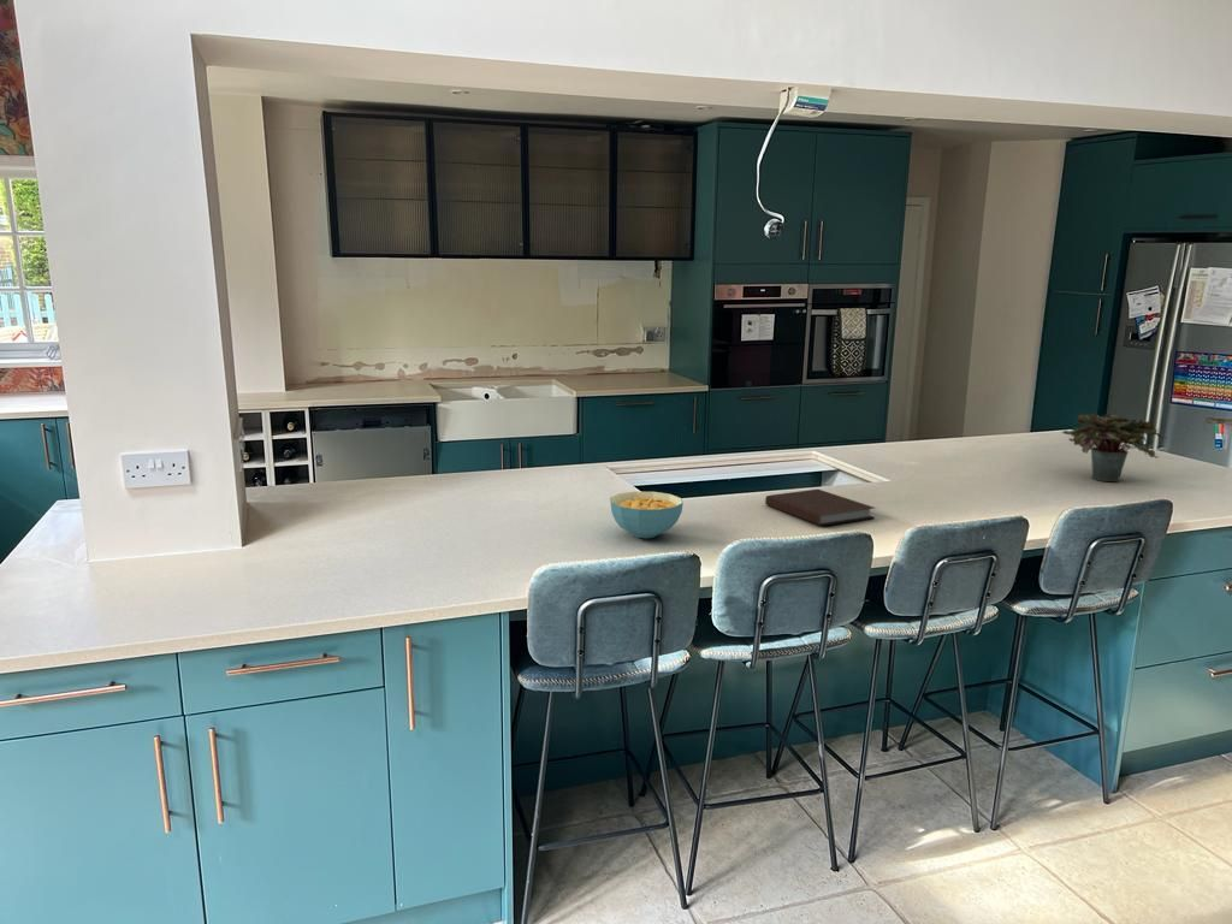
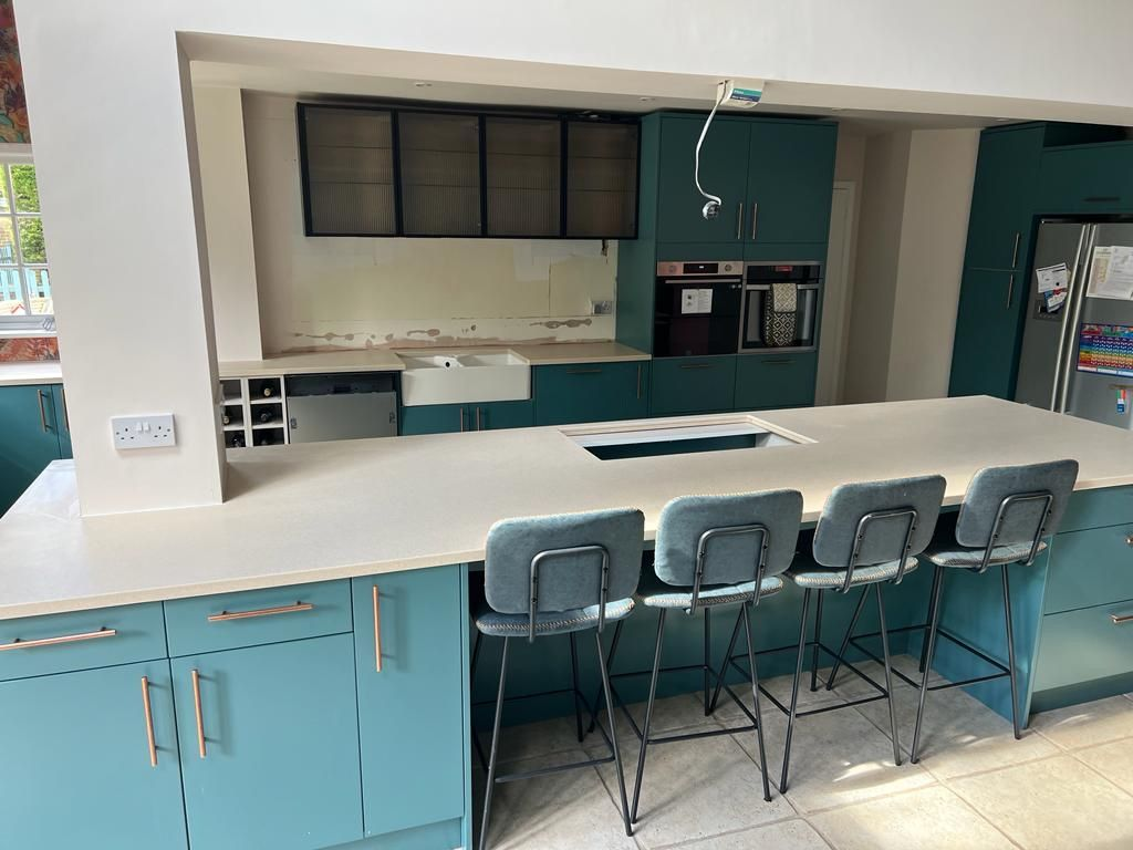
- cereal bowl (645, 517)
- potted plant (1112, 446)
- notebook (818, 505)
